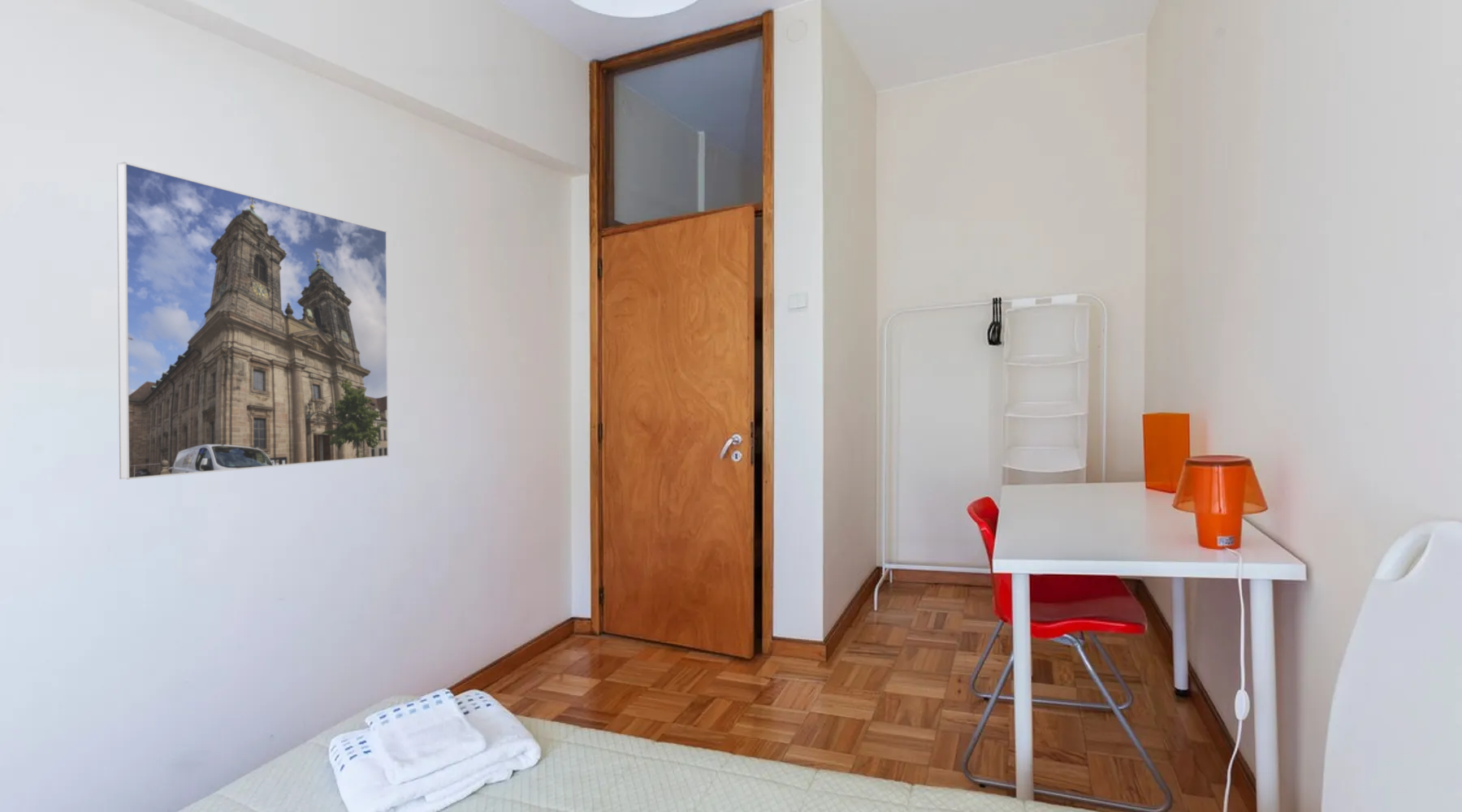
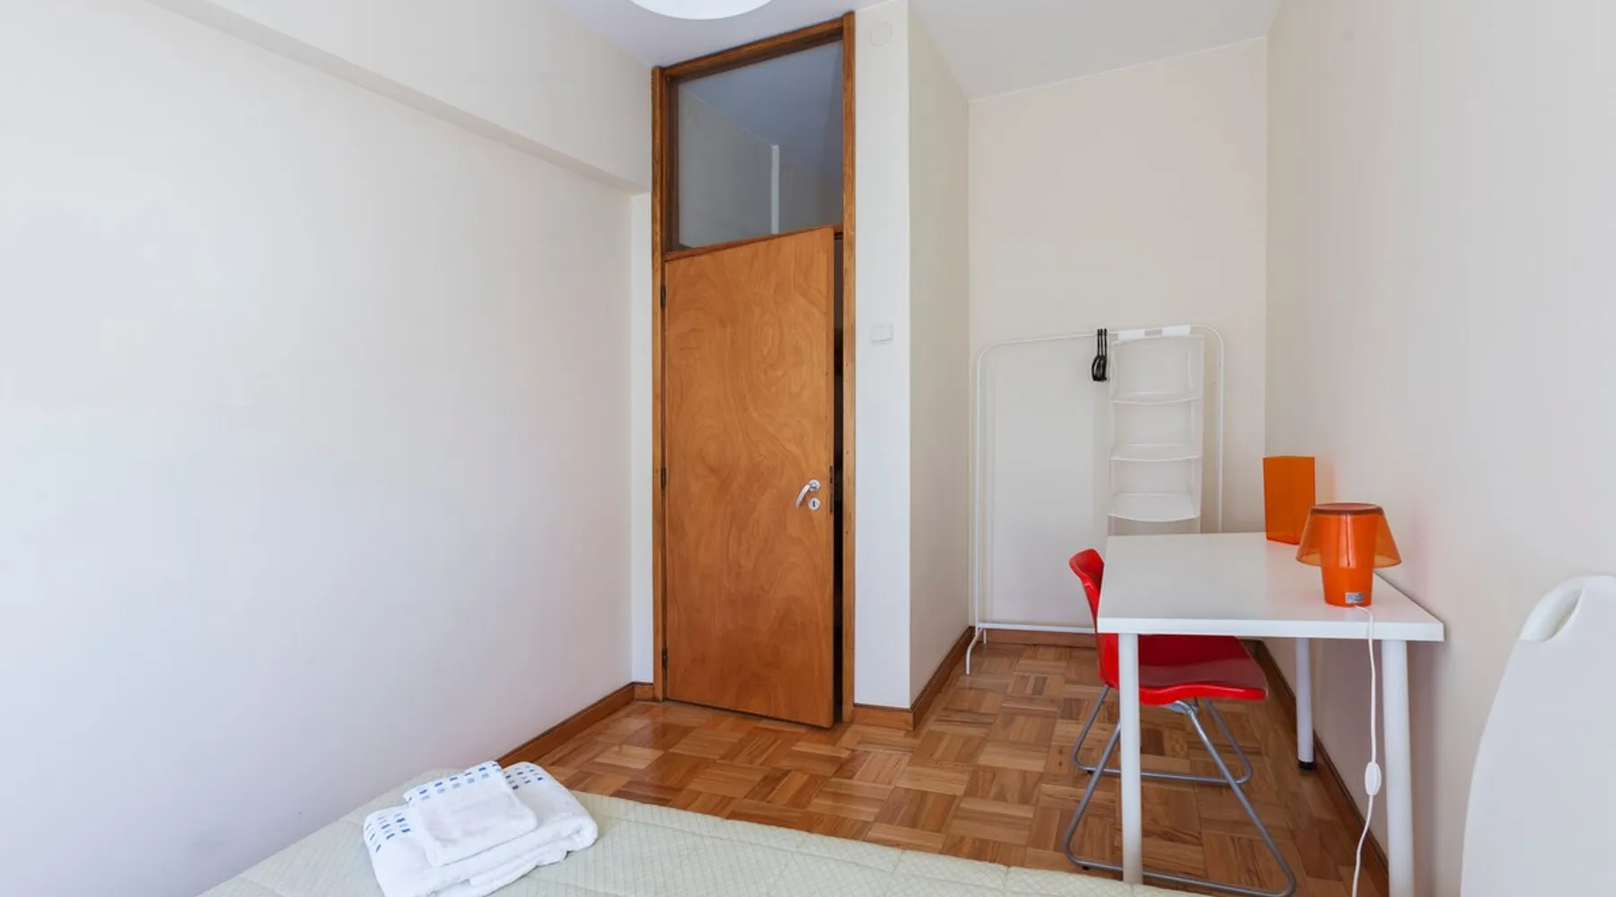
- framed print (275, 335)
